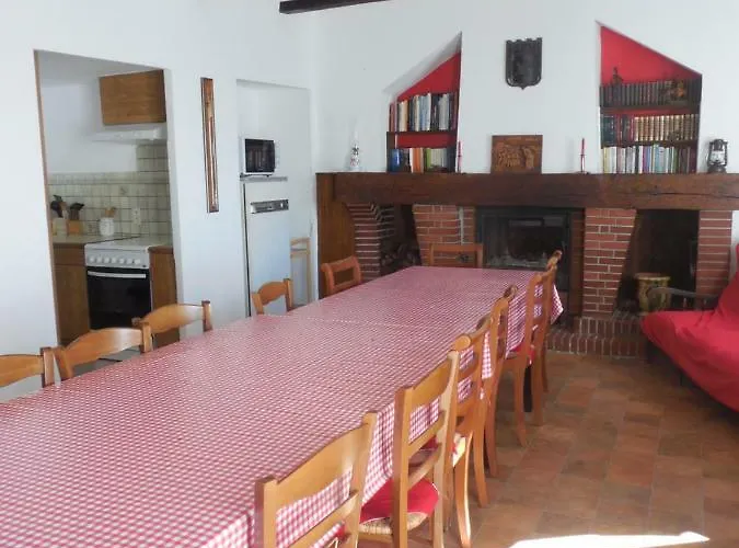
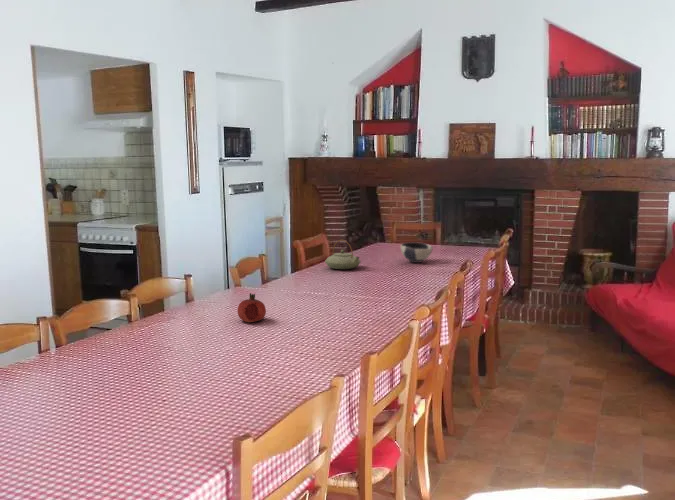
+ bowl (416, 252)
+ fruit (252, 306)
+ teapot (344, 254)
